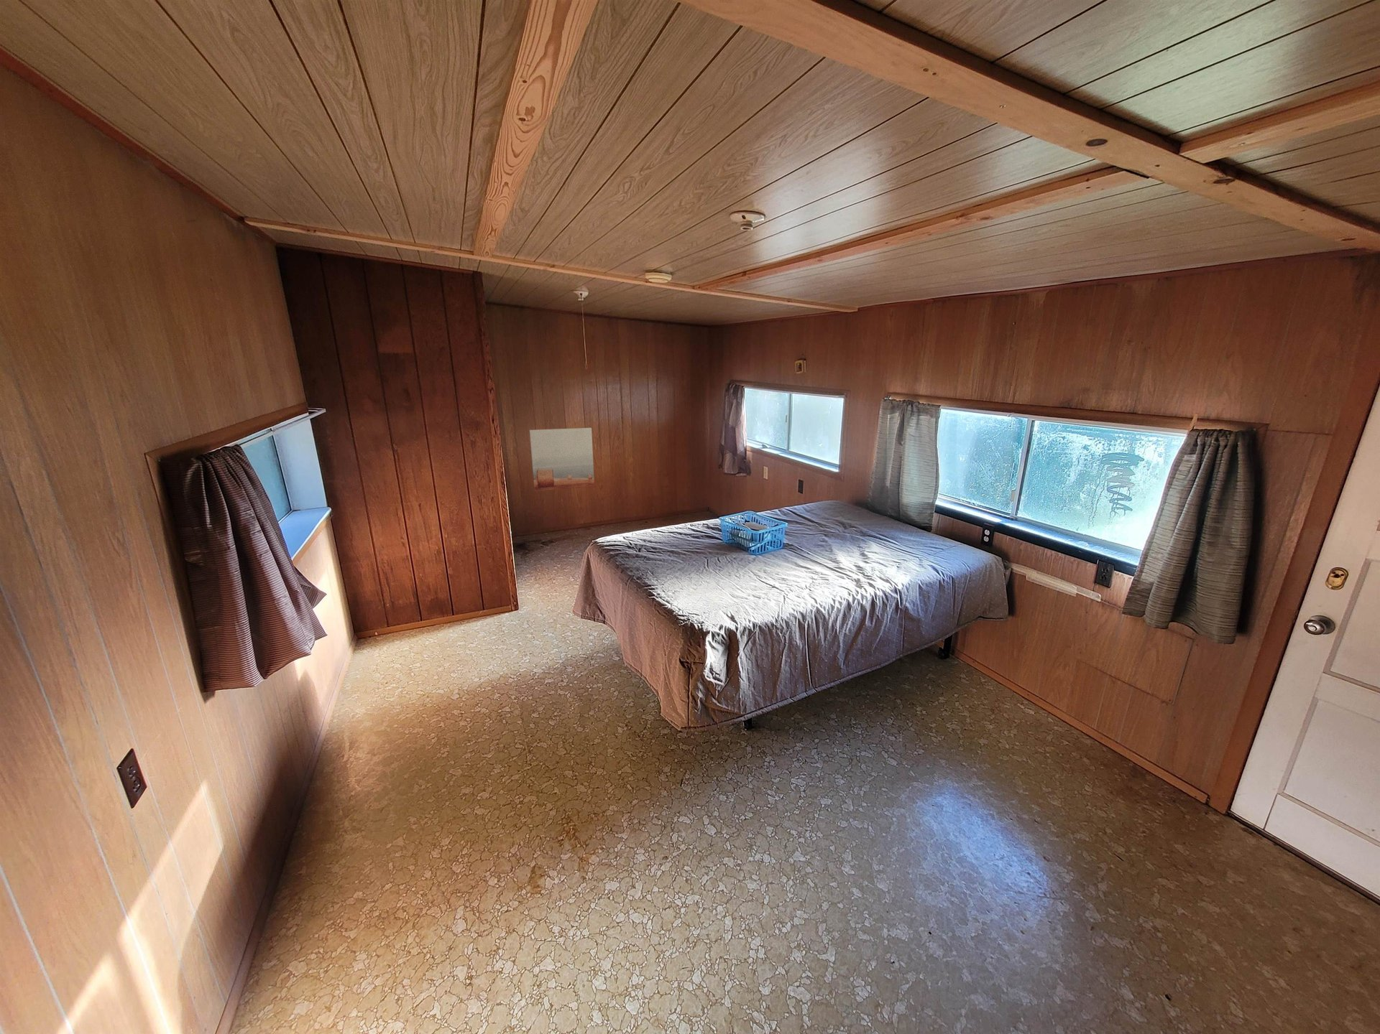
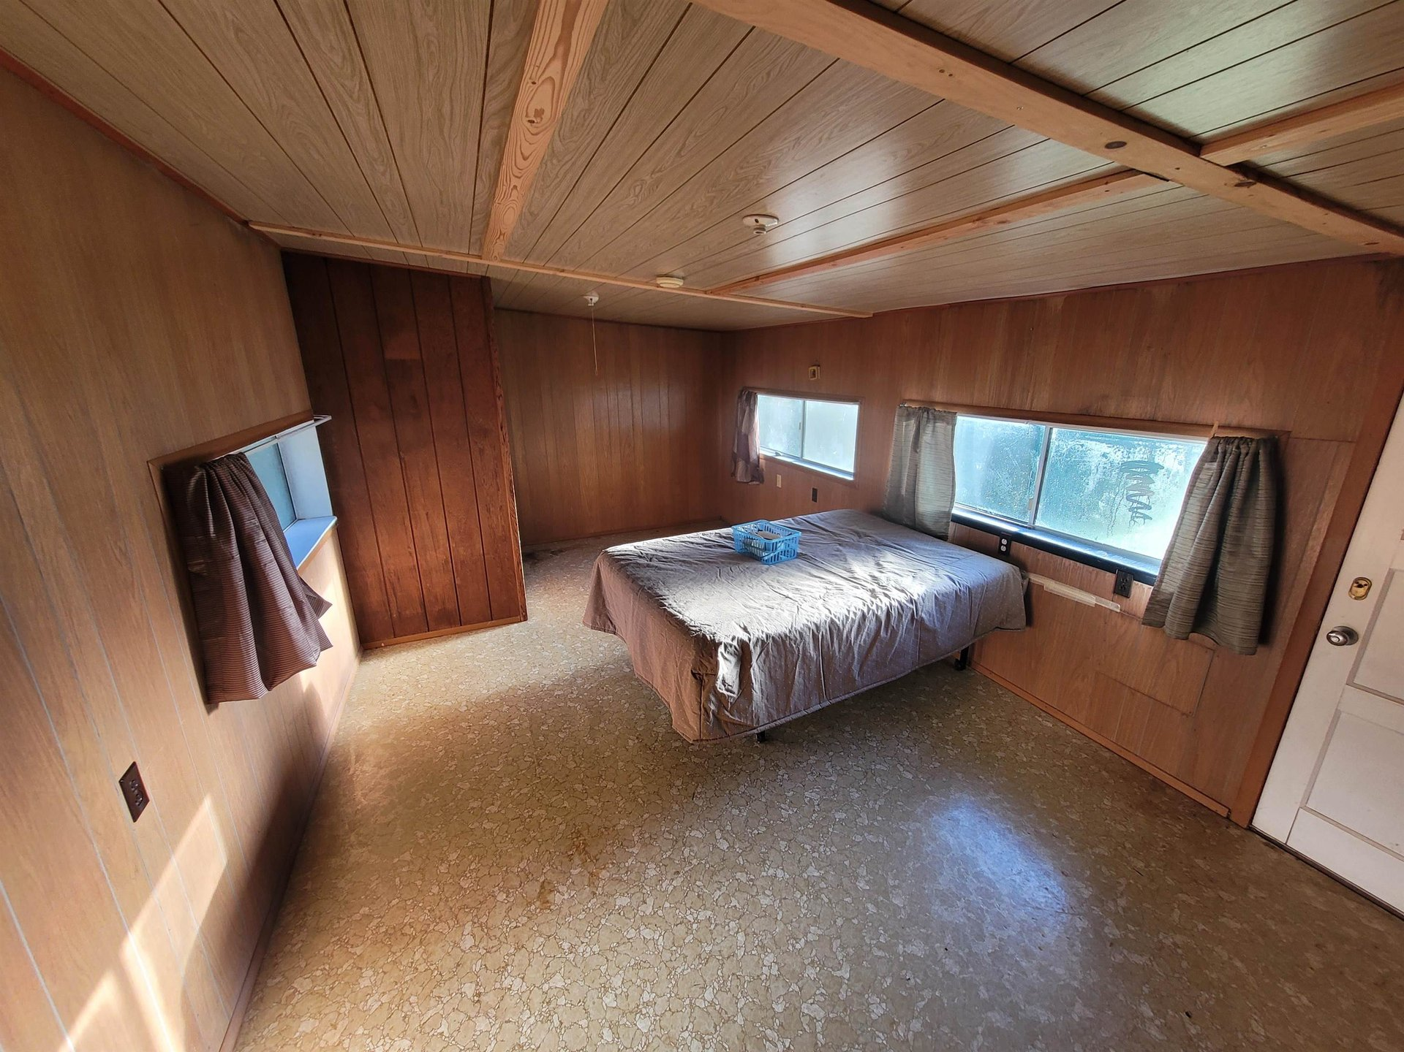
- wall art (563, 458)
